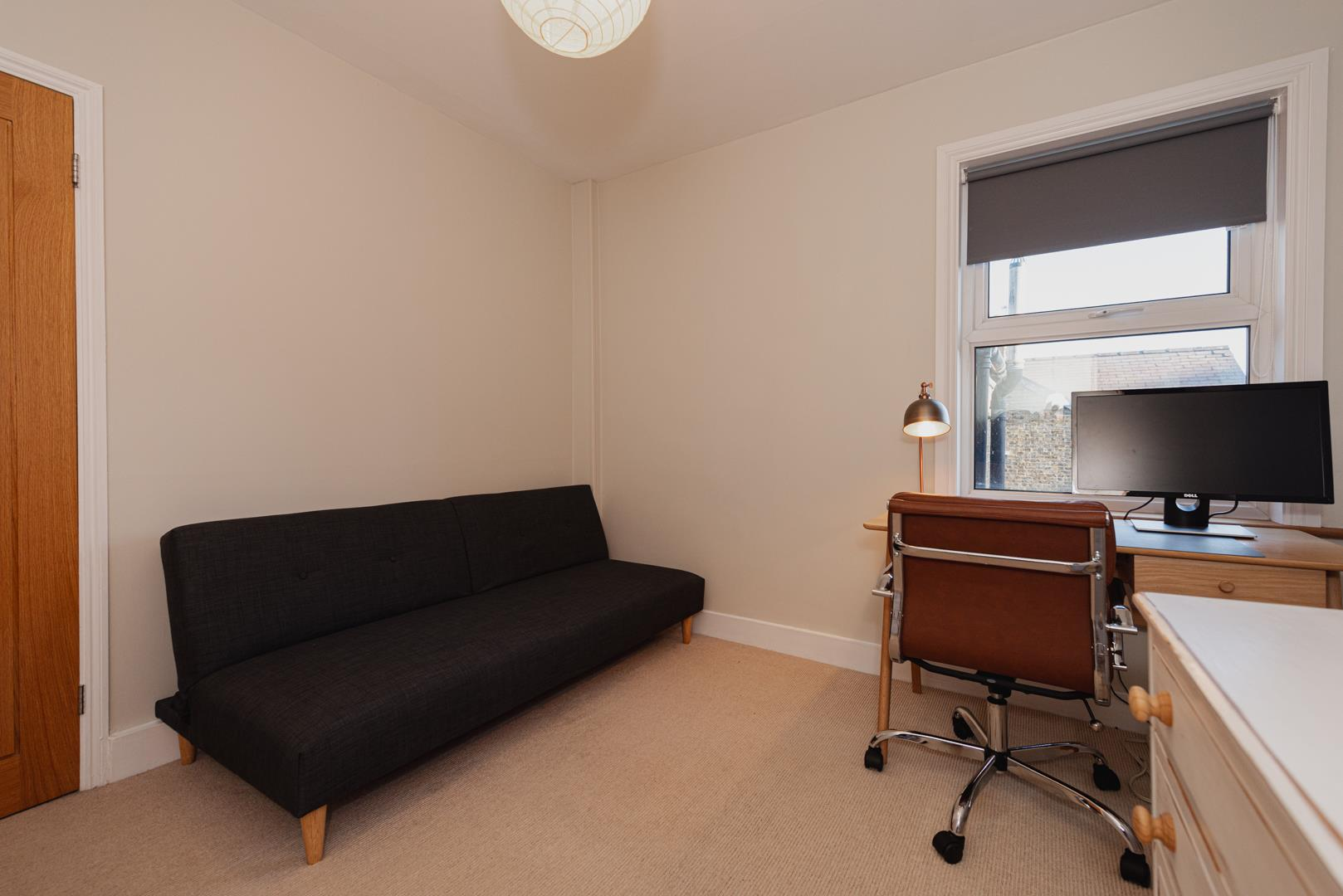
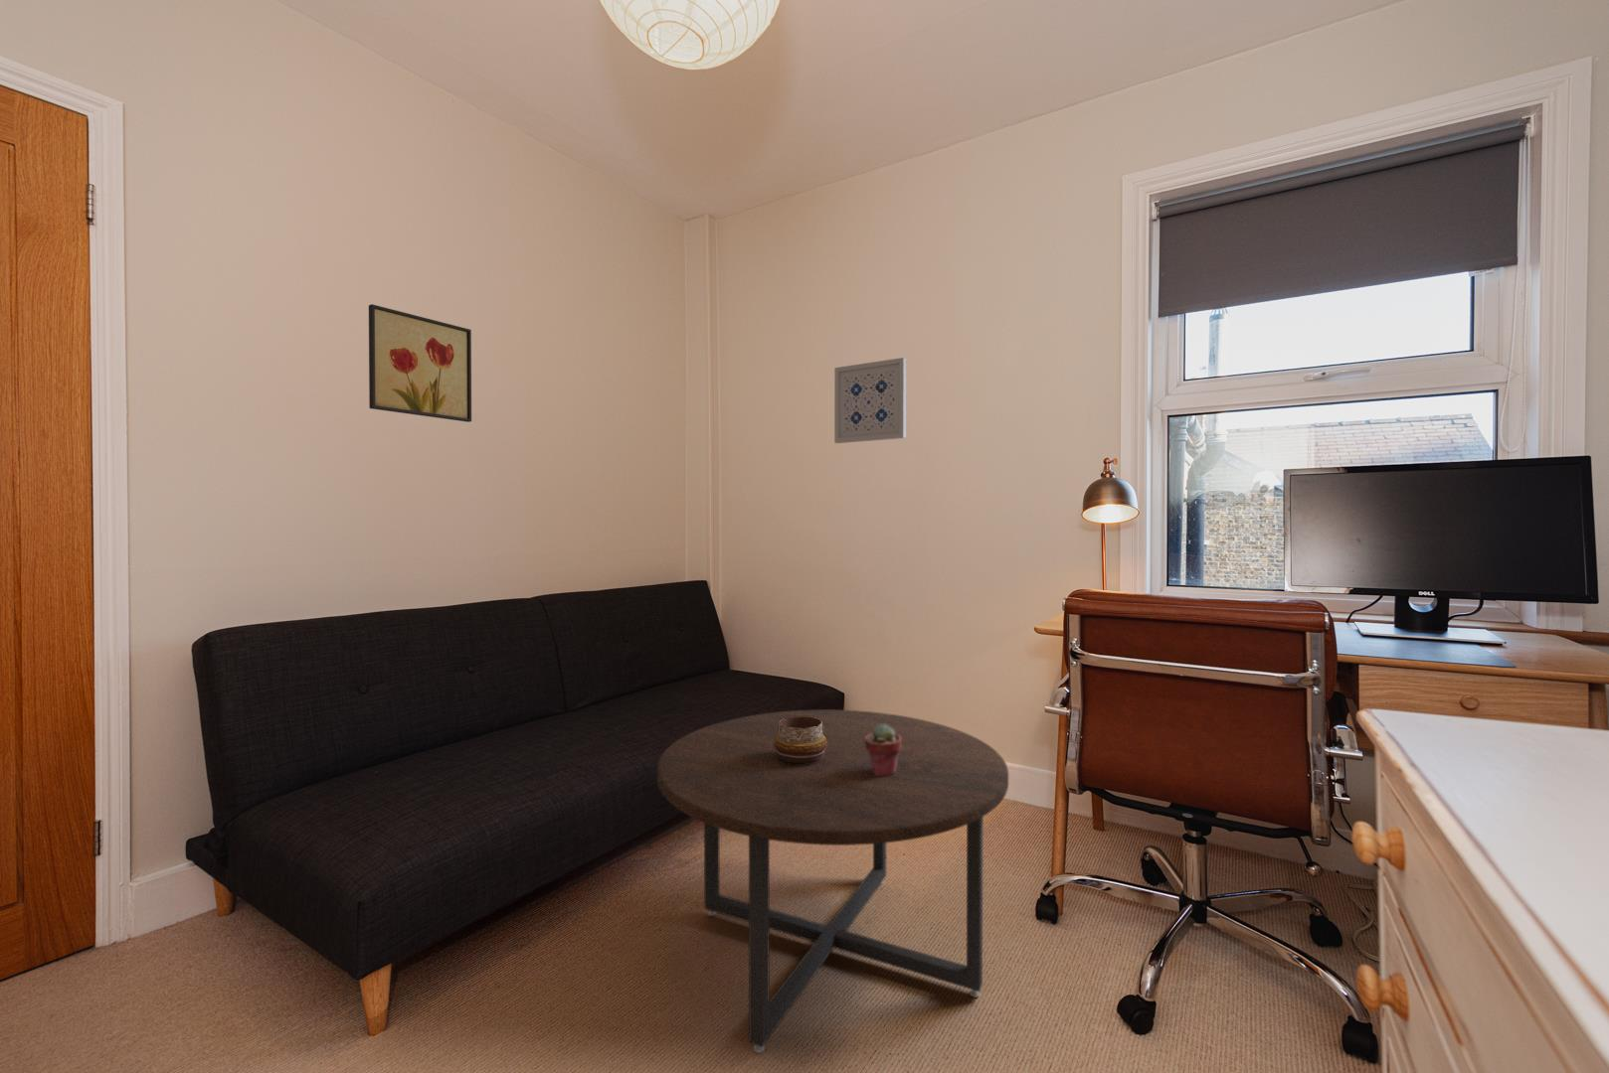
+ decorative bowl (800, 739)
+ wall art (869, 401)
+ wall art (422, 366)
+ coffee table (830, 844)
+ potted succulent (883, 746)
